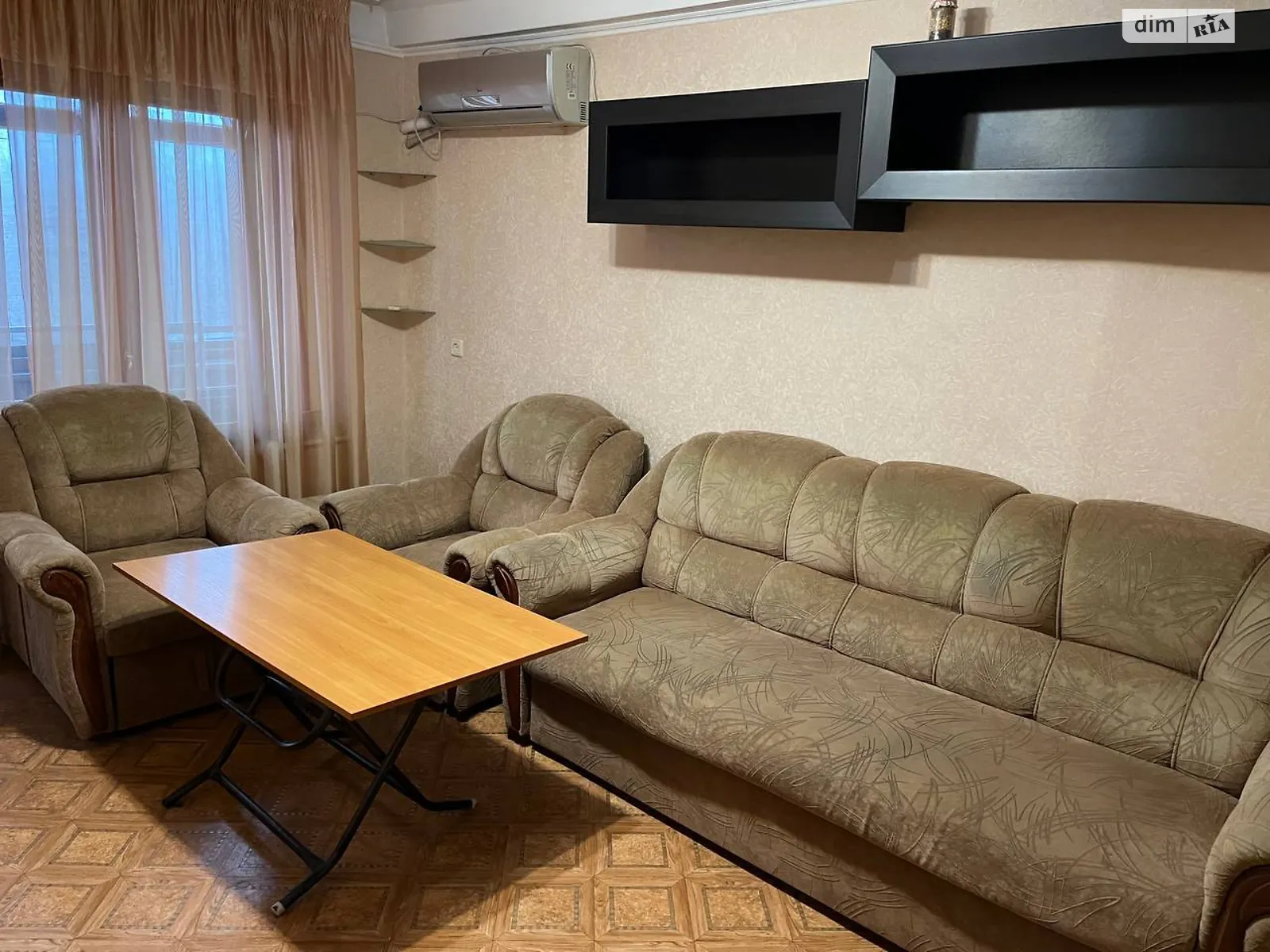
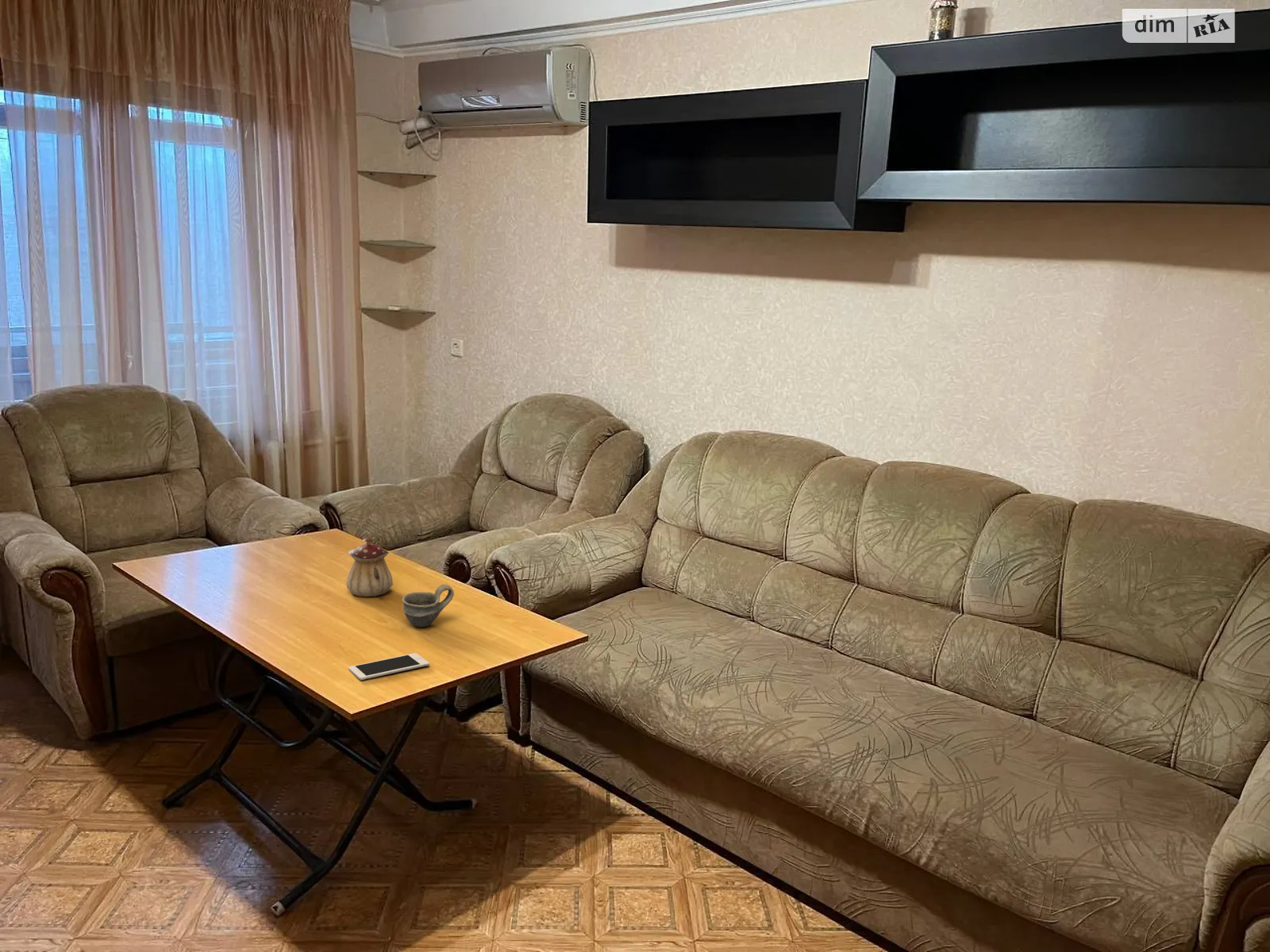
+ cell phone (389, 666)
+ teapot (370, 565)
+ cup (425, 606)
